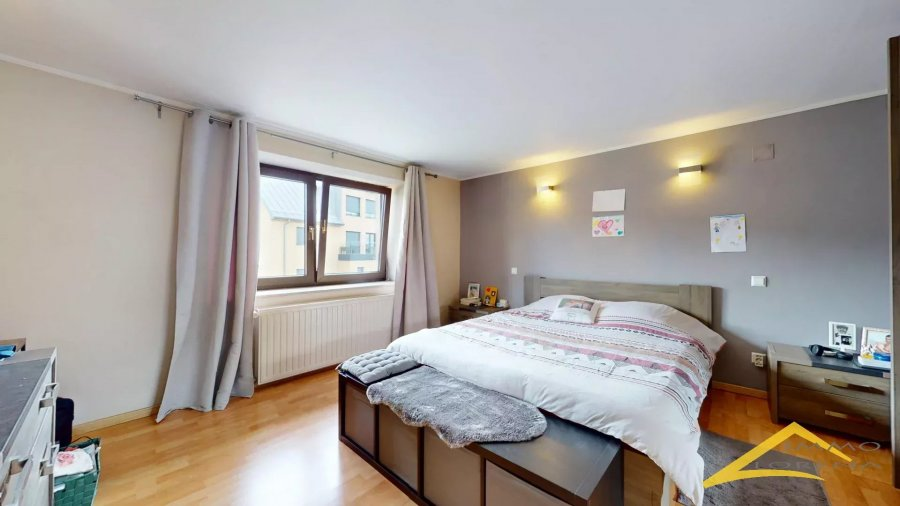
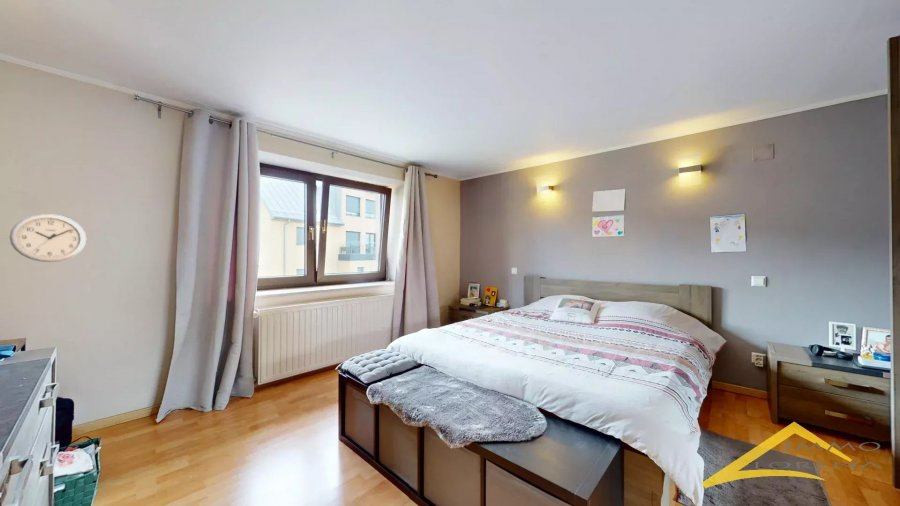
+ wall clock (49, 238)
